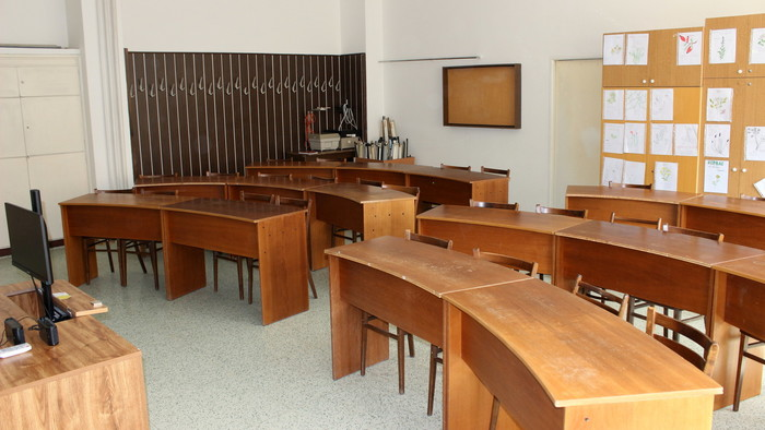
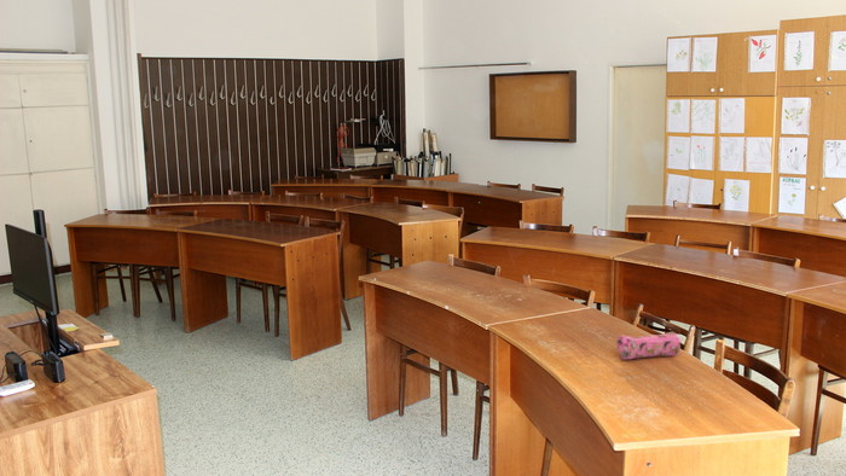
+ pencil case (648, 344)
